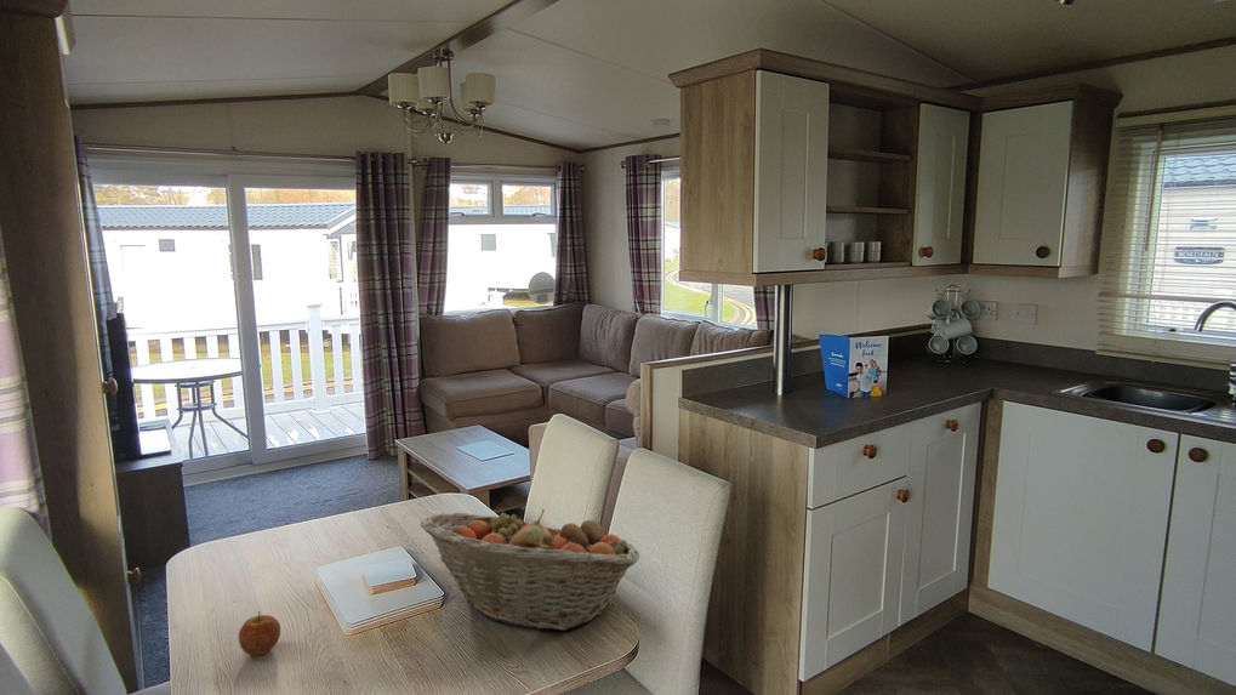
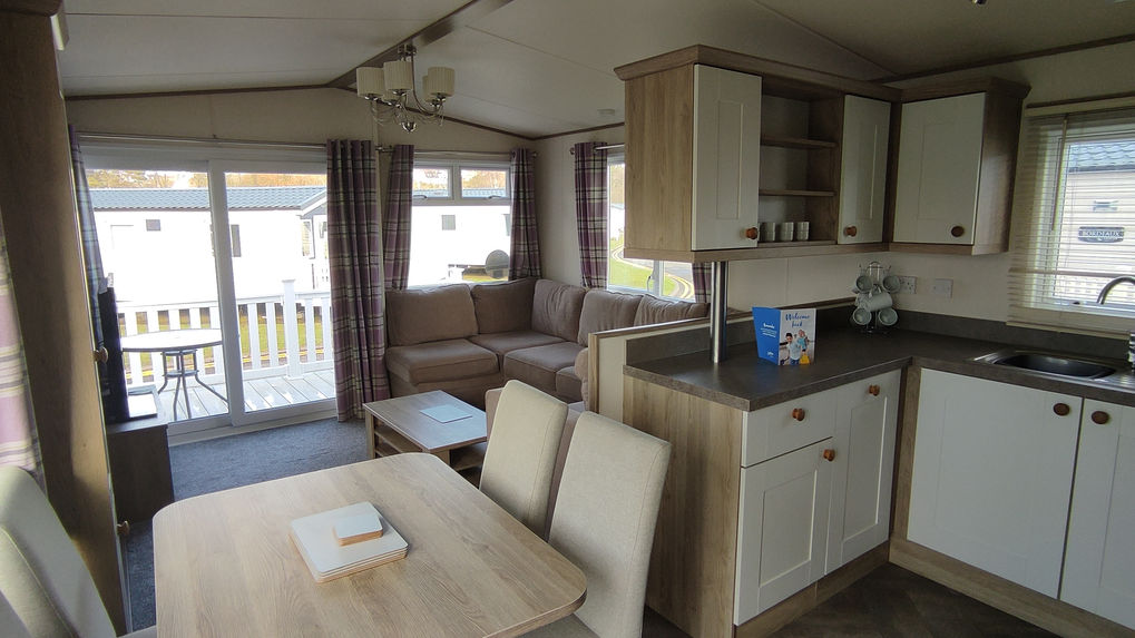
- apple (260, 631)
- fruit basket (529, 553)
